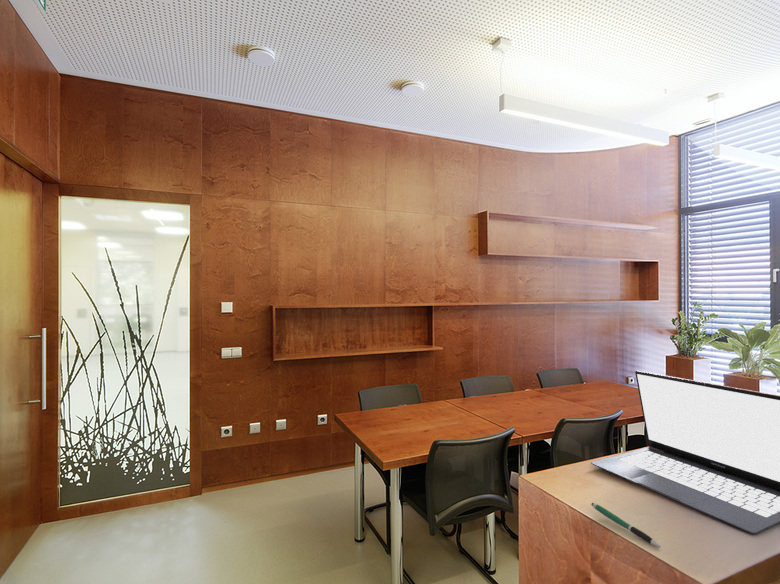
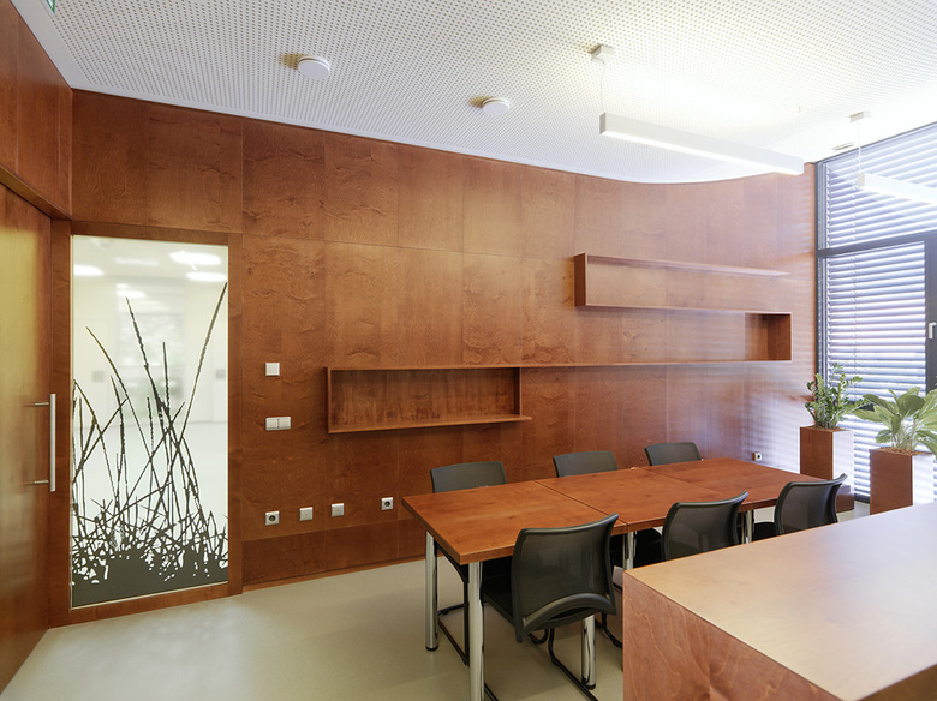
- pen (623, 523)
- laptop (690, 434)
